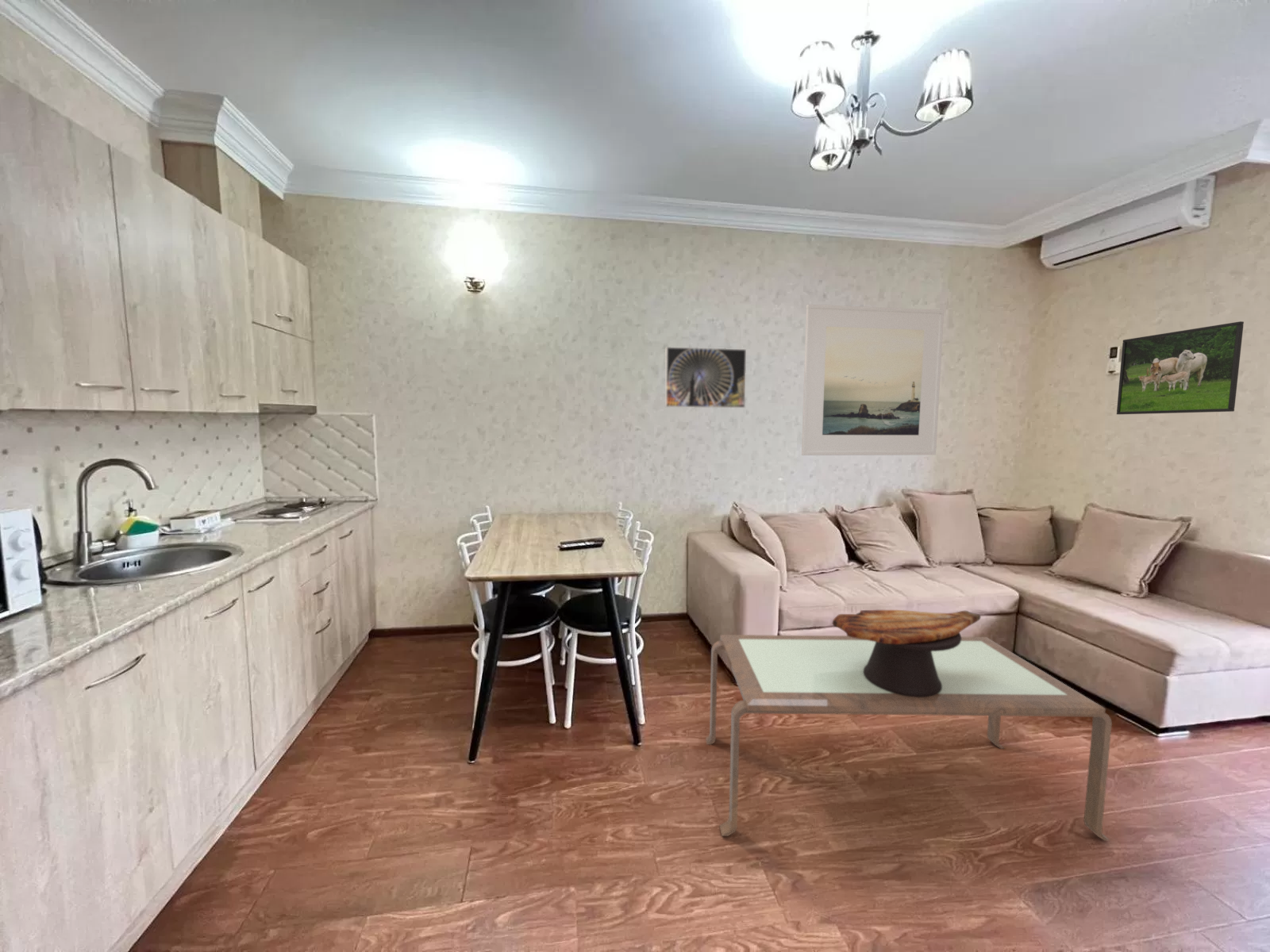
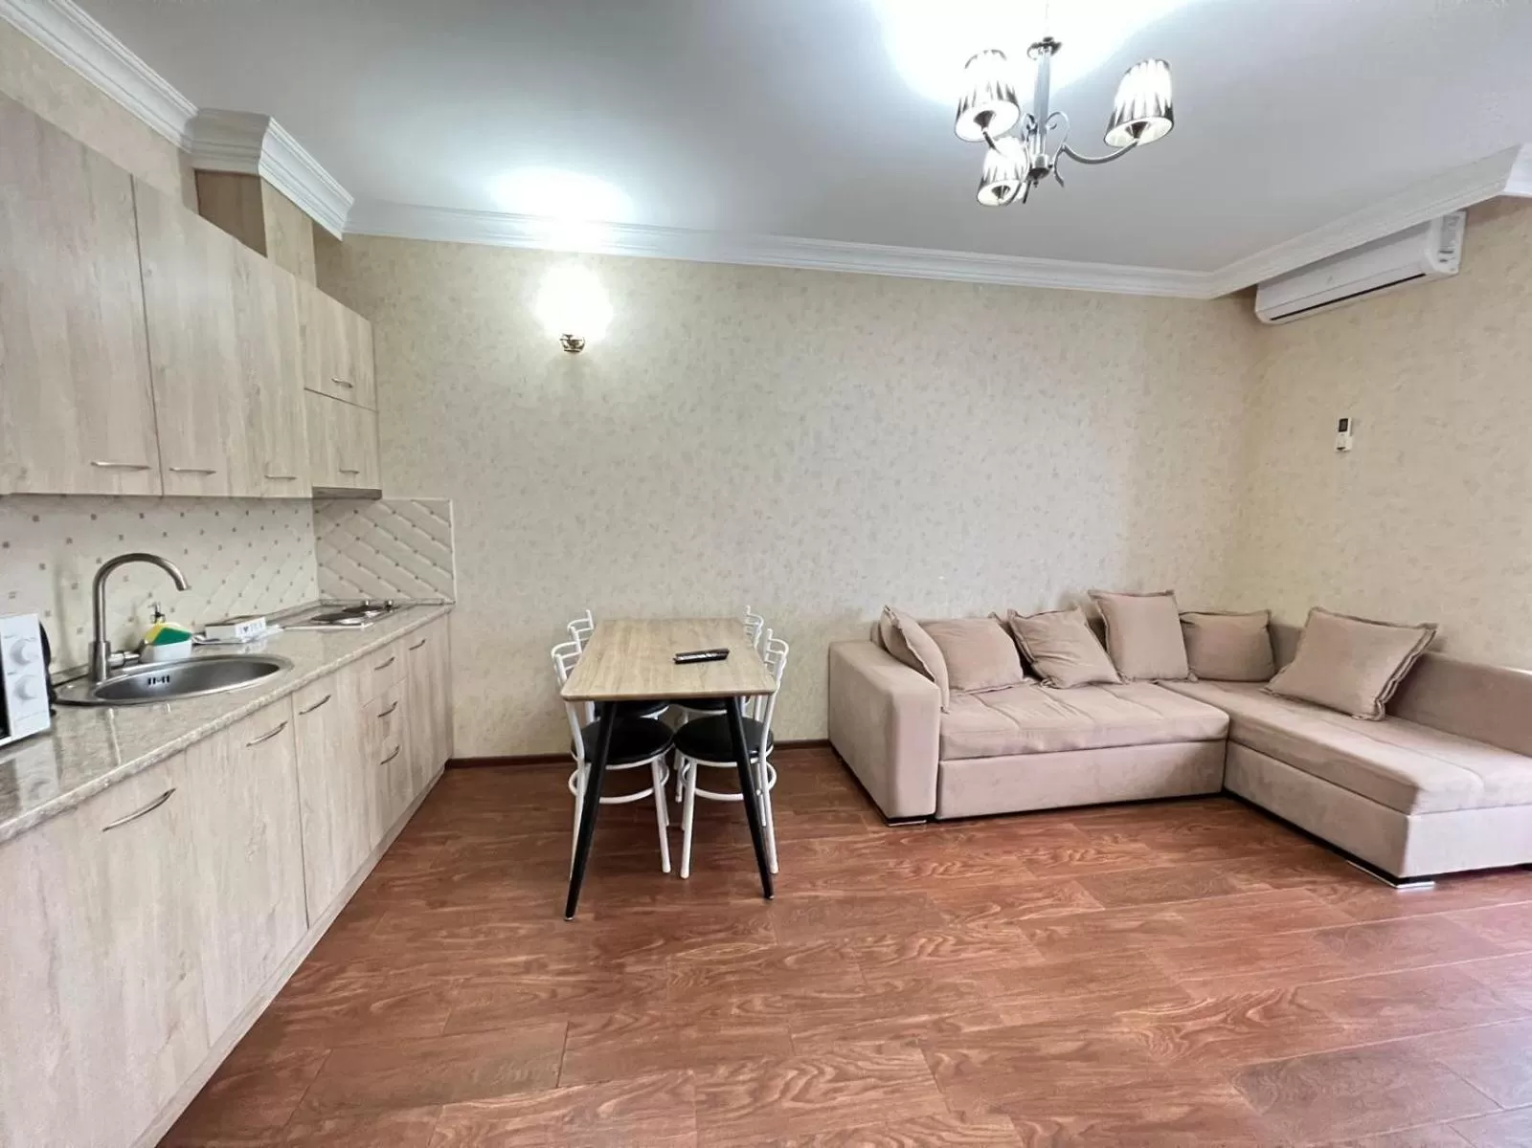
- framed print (1173, 372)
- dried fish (910, 649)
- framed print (872, 382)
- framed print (706, 378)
- coffee table (881, 714)
